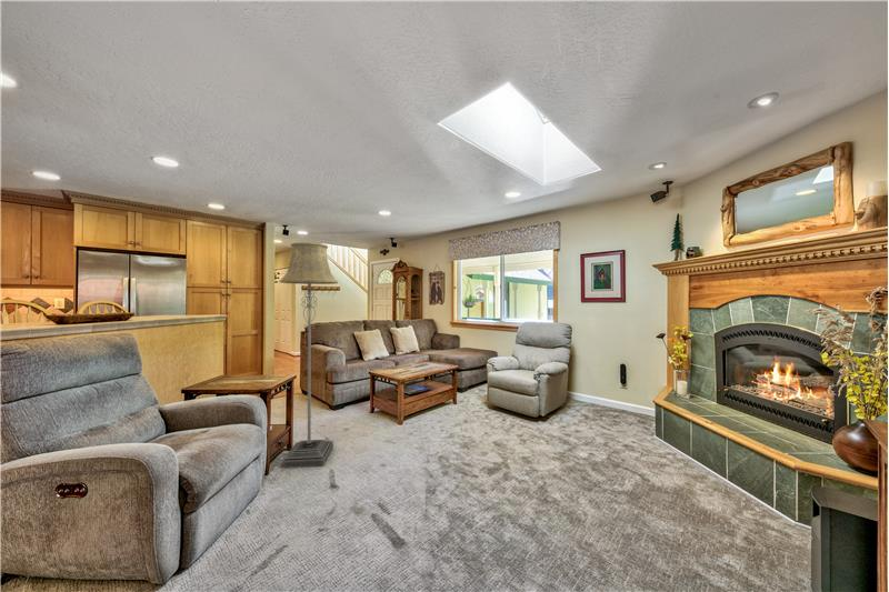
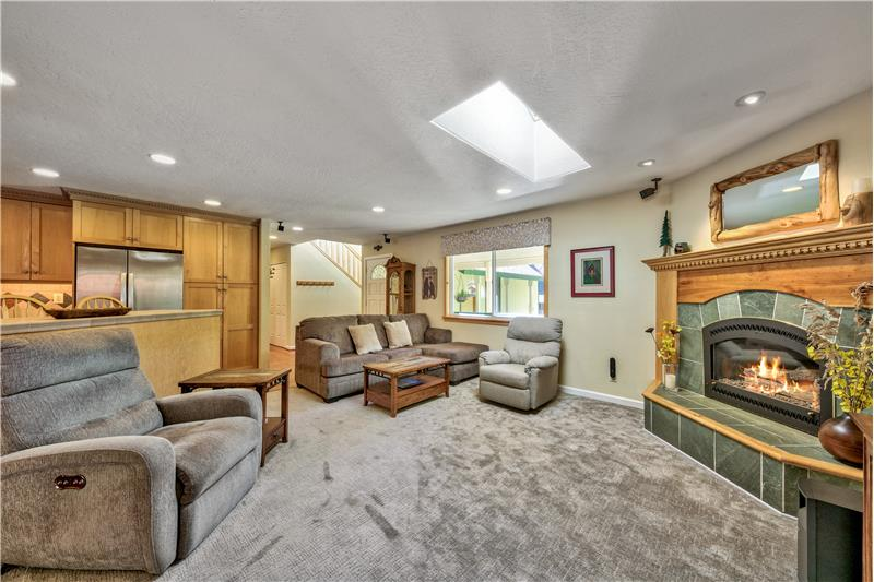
- floor lamp (309, 351)
